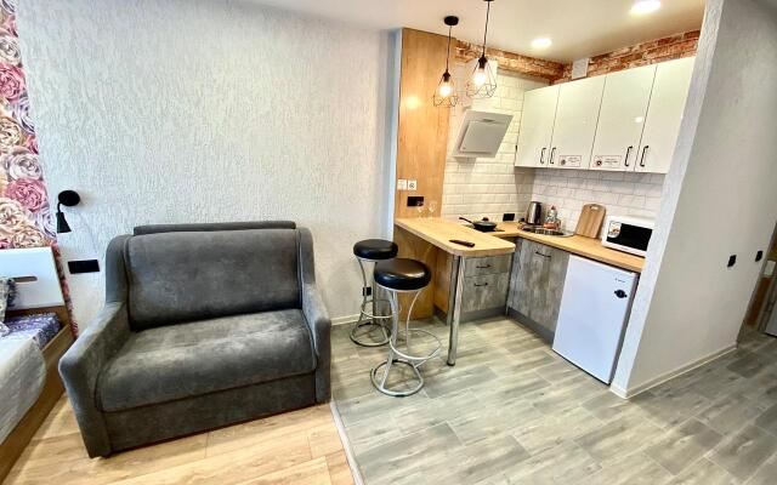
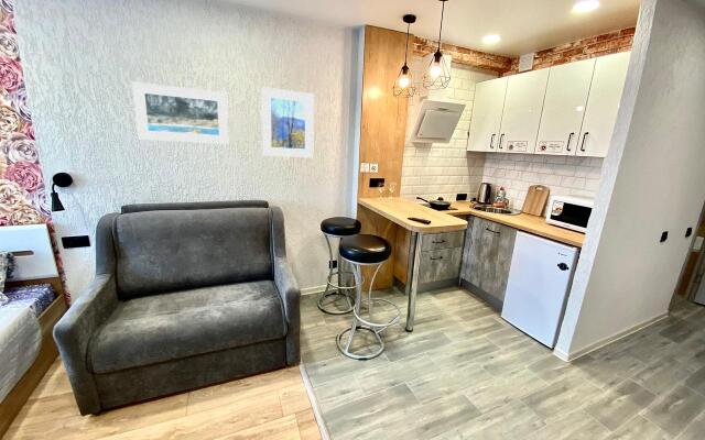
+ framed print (288, 124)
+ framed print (184, 114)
